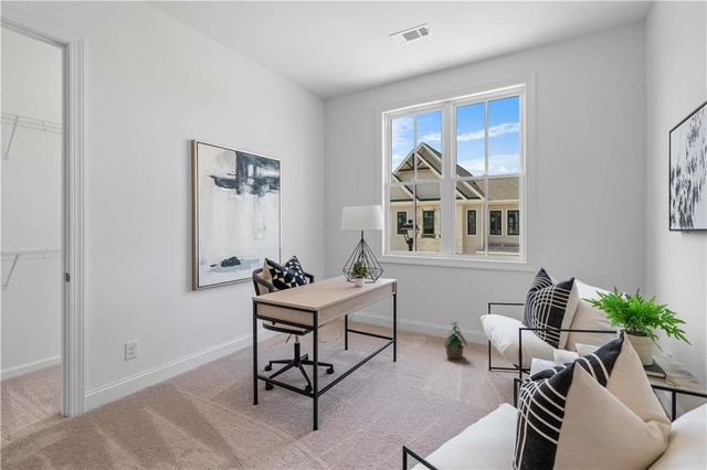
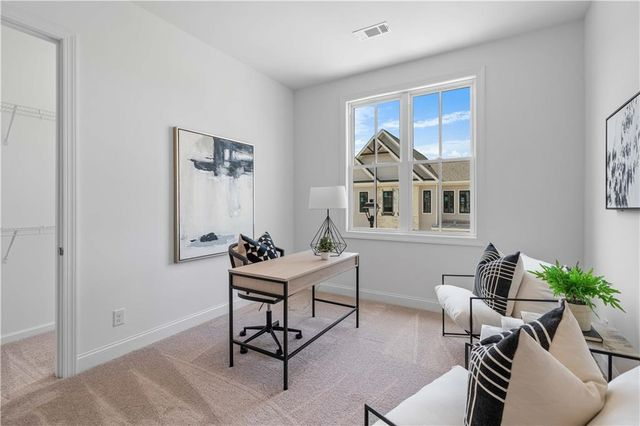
- potted plant (455, 338)
